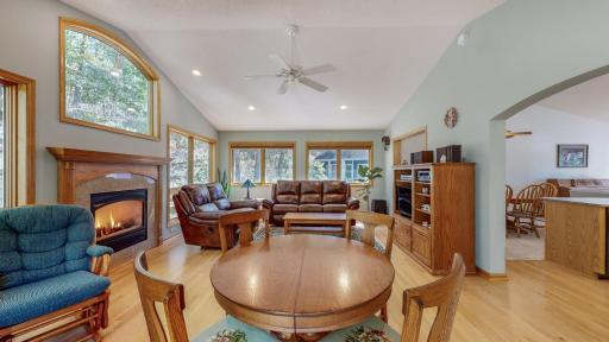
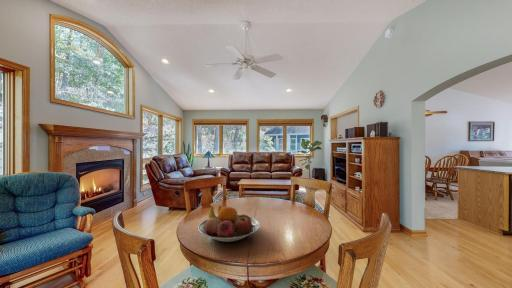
+ fruit bowl (229, 222)
